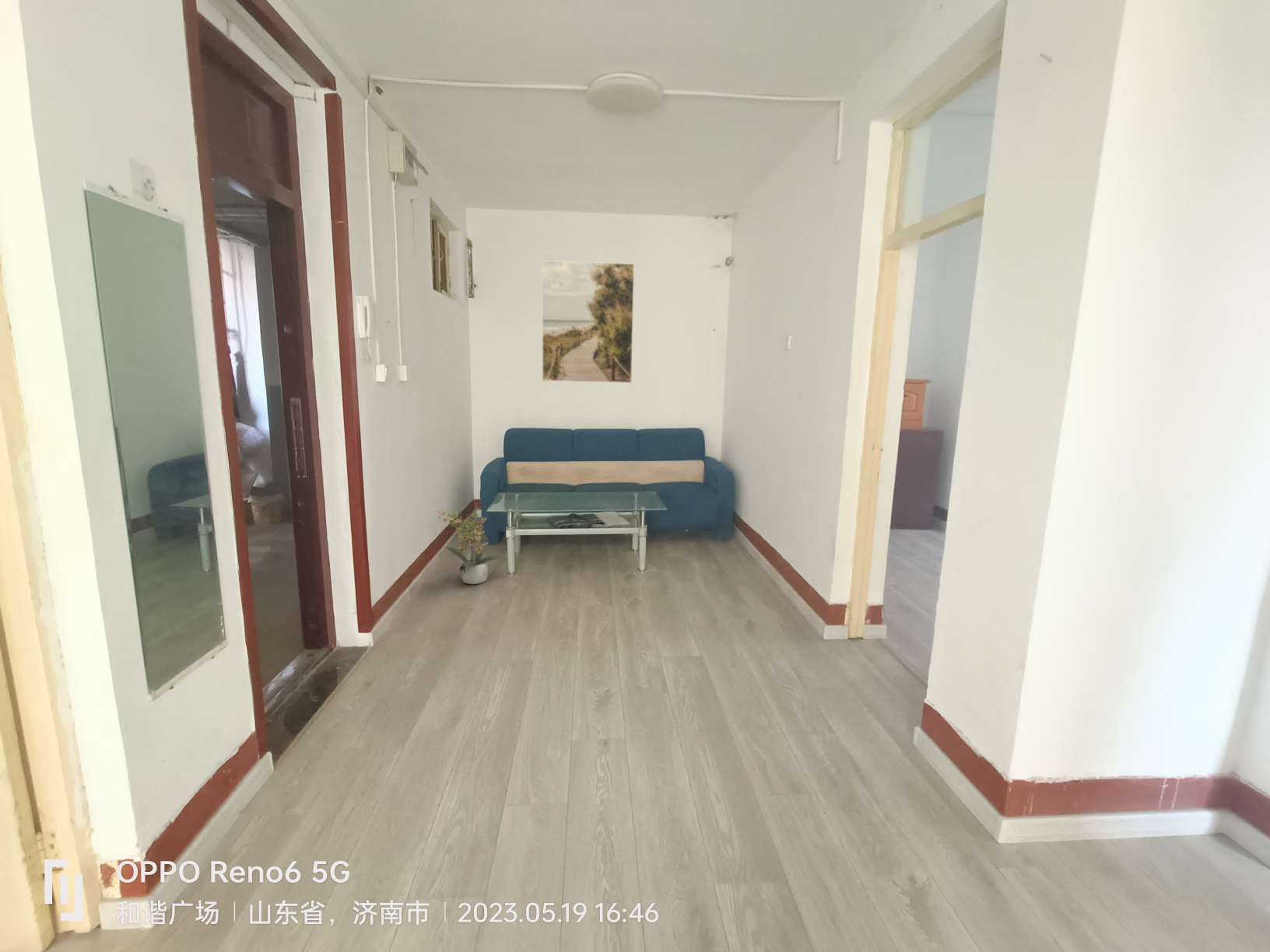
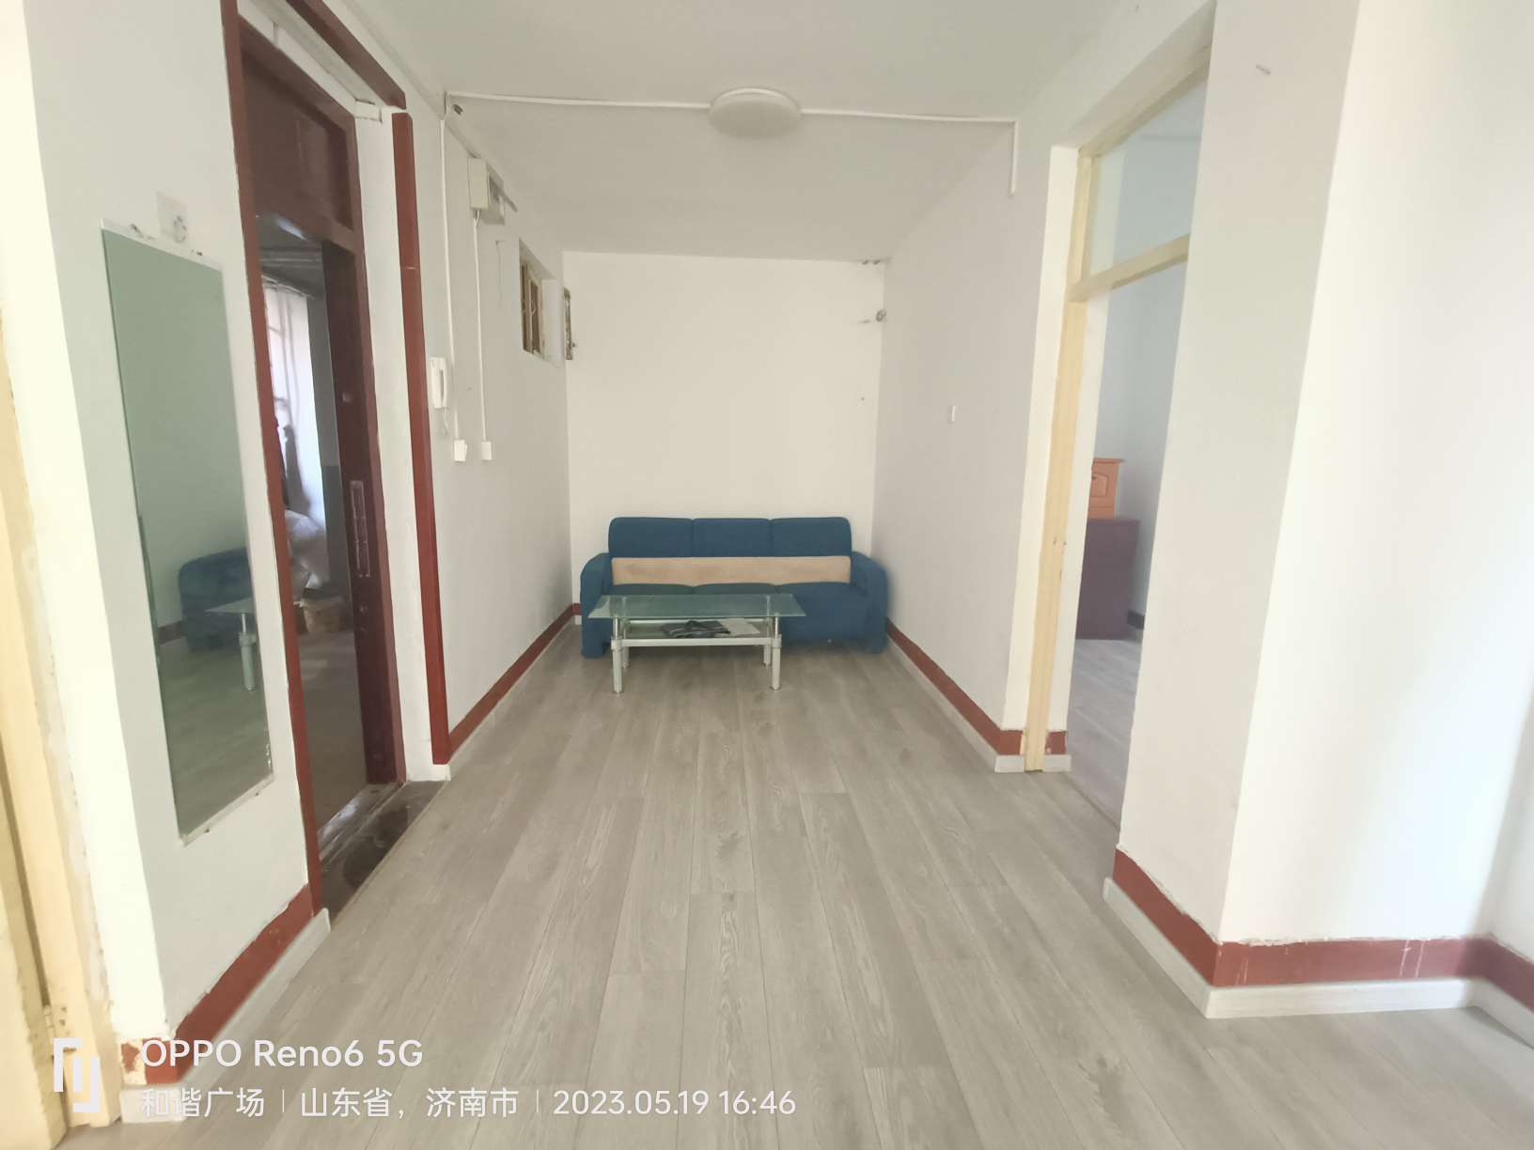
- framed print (588, 323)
- potted plant (470, 544)
